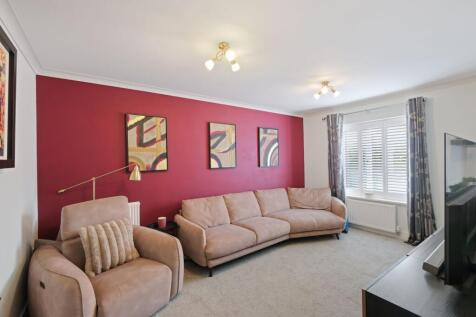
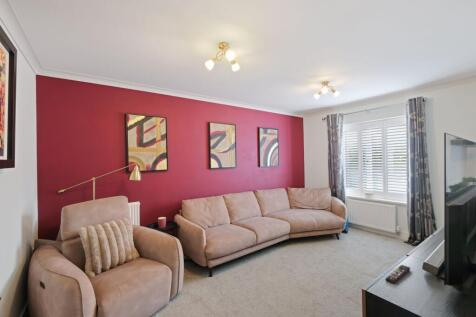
+ remote control (398, 273)
